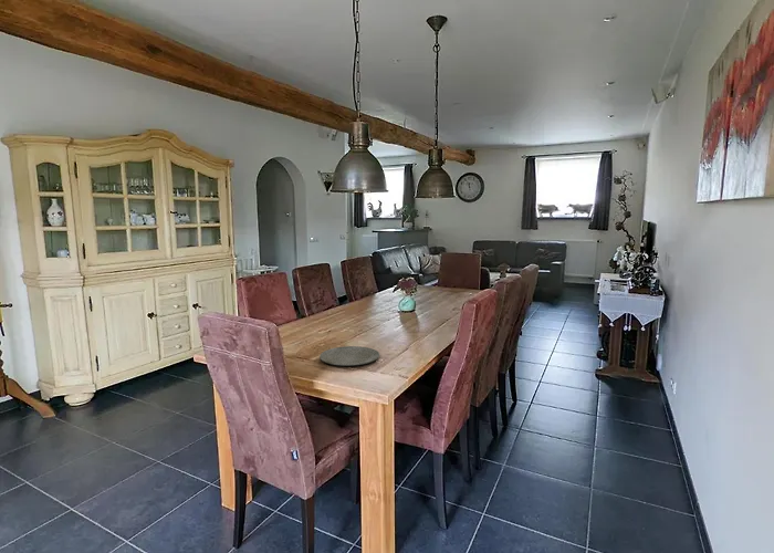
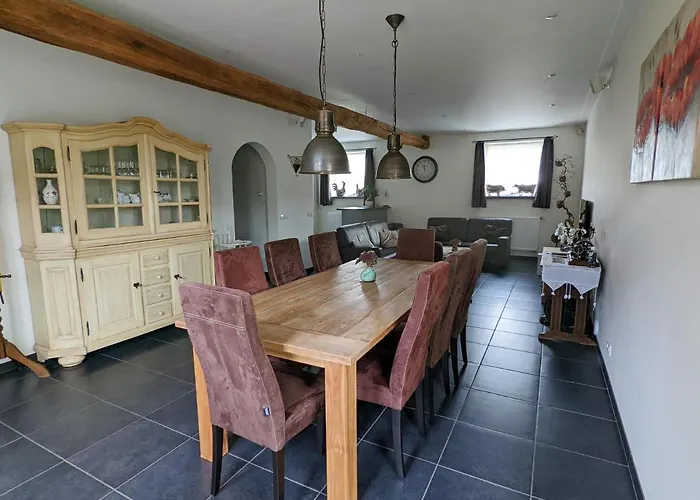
- plate (349, 356)
